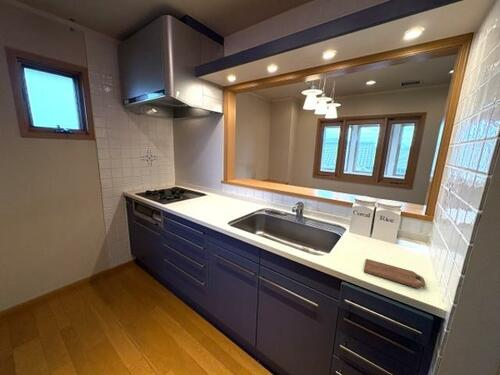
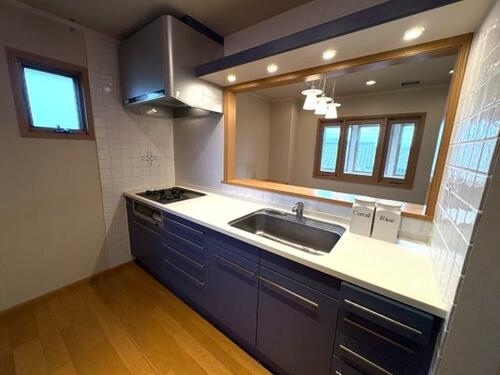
- cutting board (392, 272)
